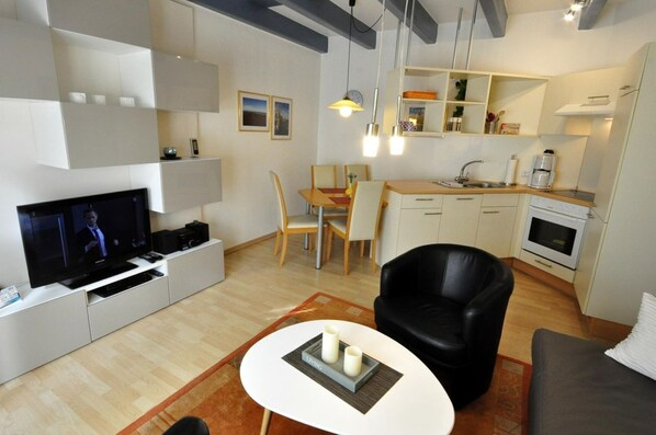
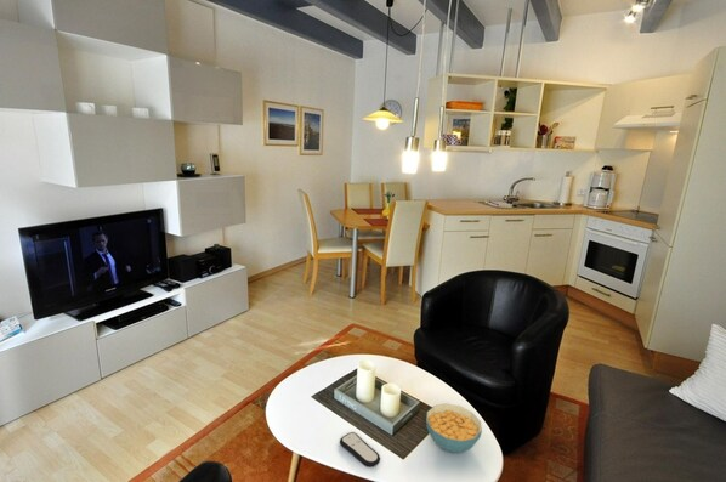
+ remote control (359, 449)
+ cereal bowl (452, 432)
